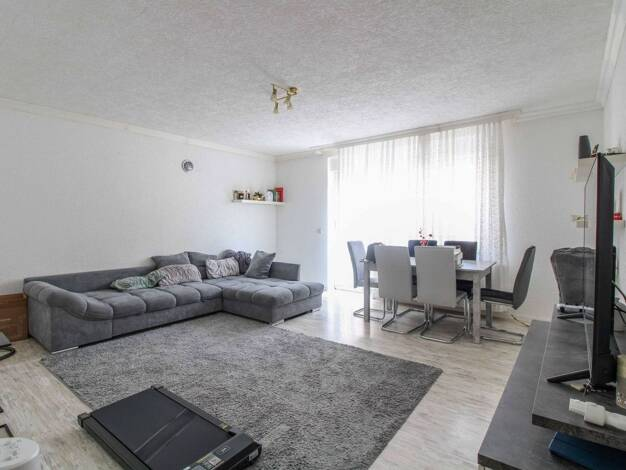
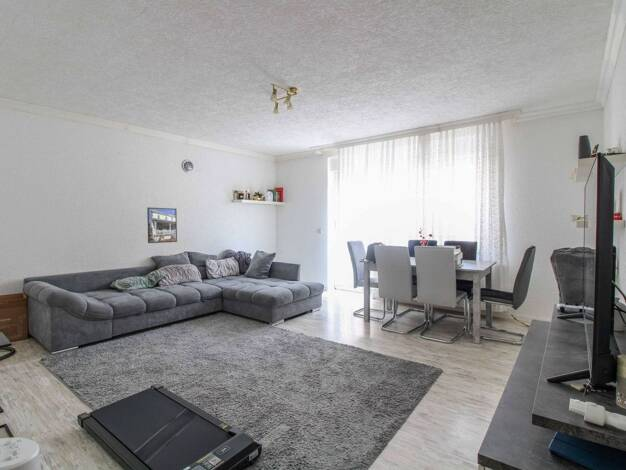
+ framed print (162, 225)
